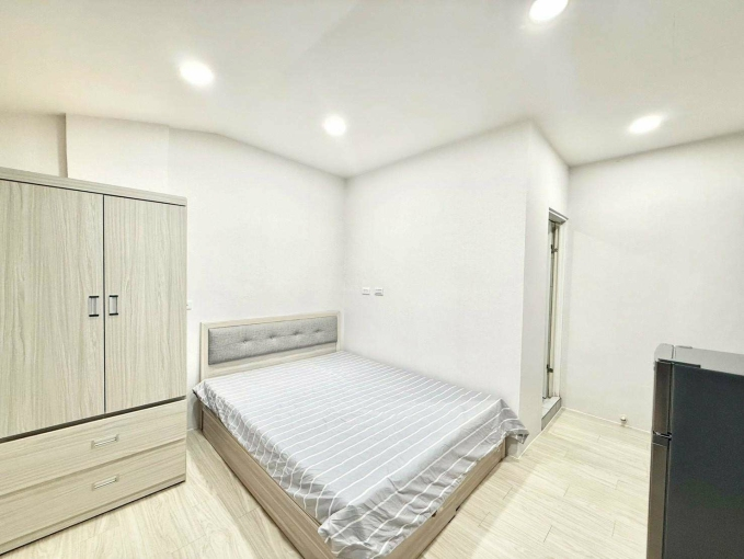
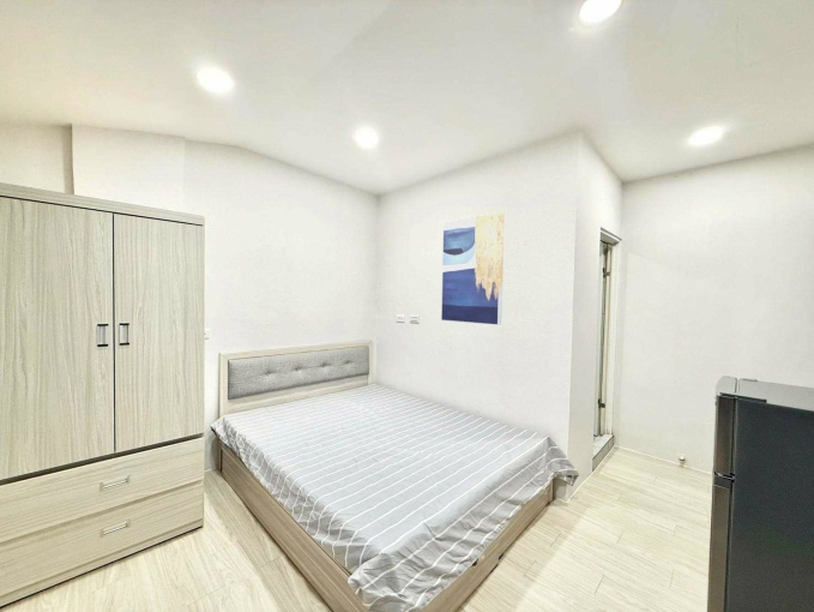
+ wall art (470, 270)
